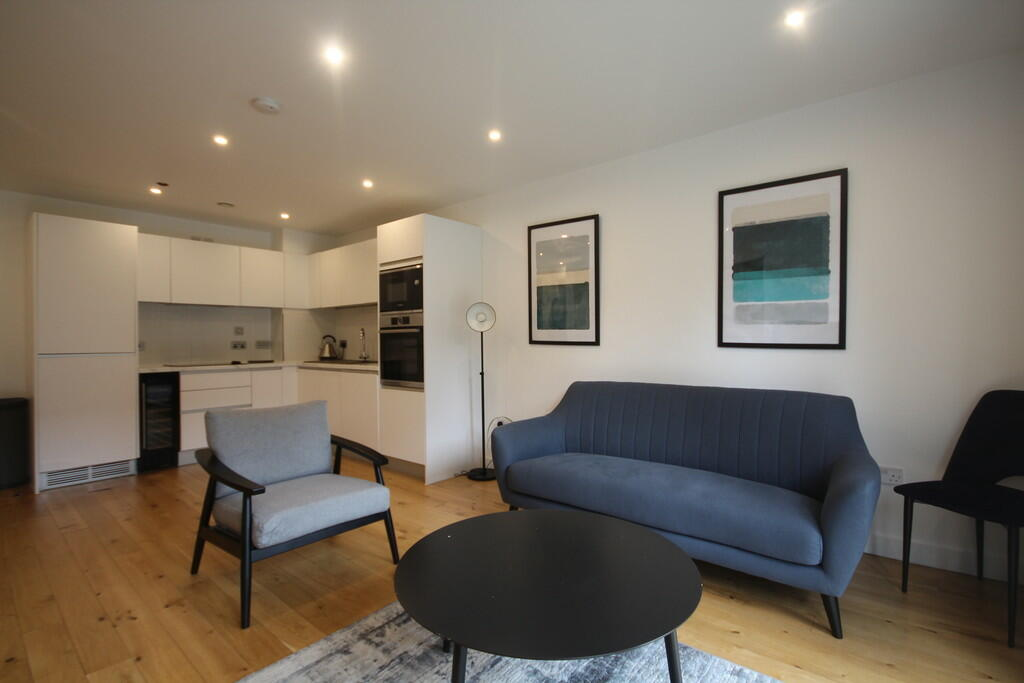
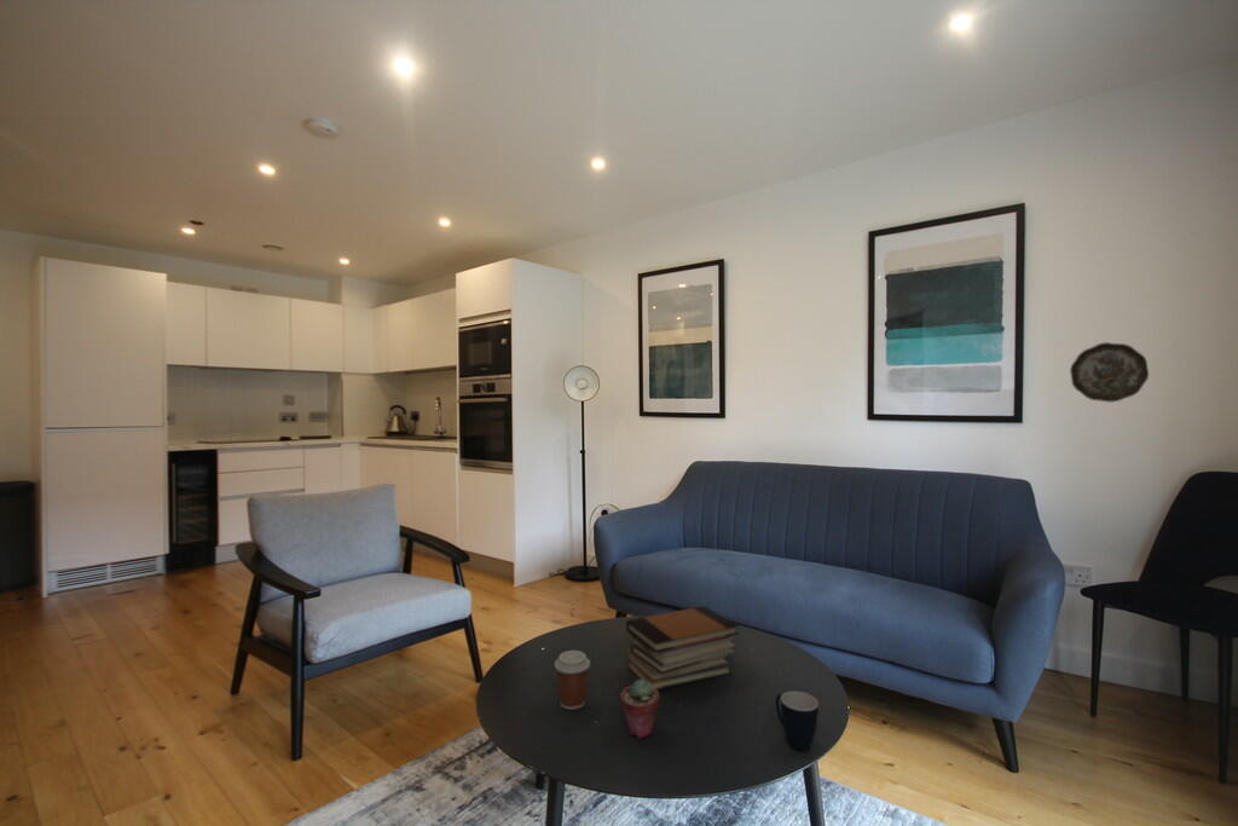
+ book stack (681, 646)
+ decorative plate (1107, 372)
+ potted succulent (640, 704)
+ mug (793, 718)
+ coffee cup (572, 678)
